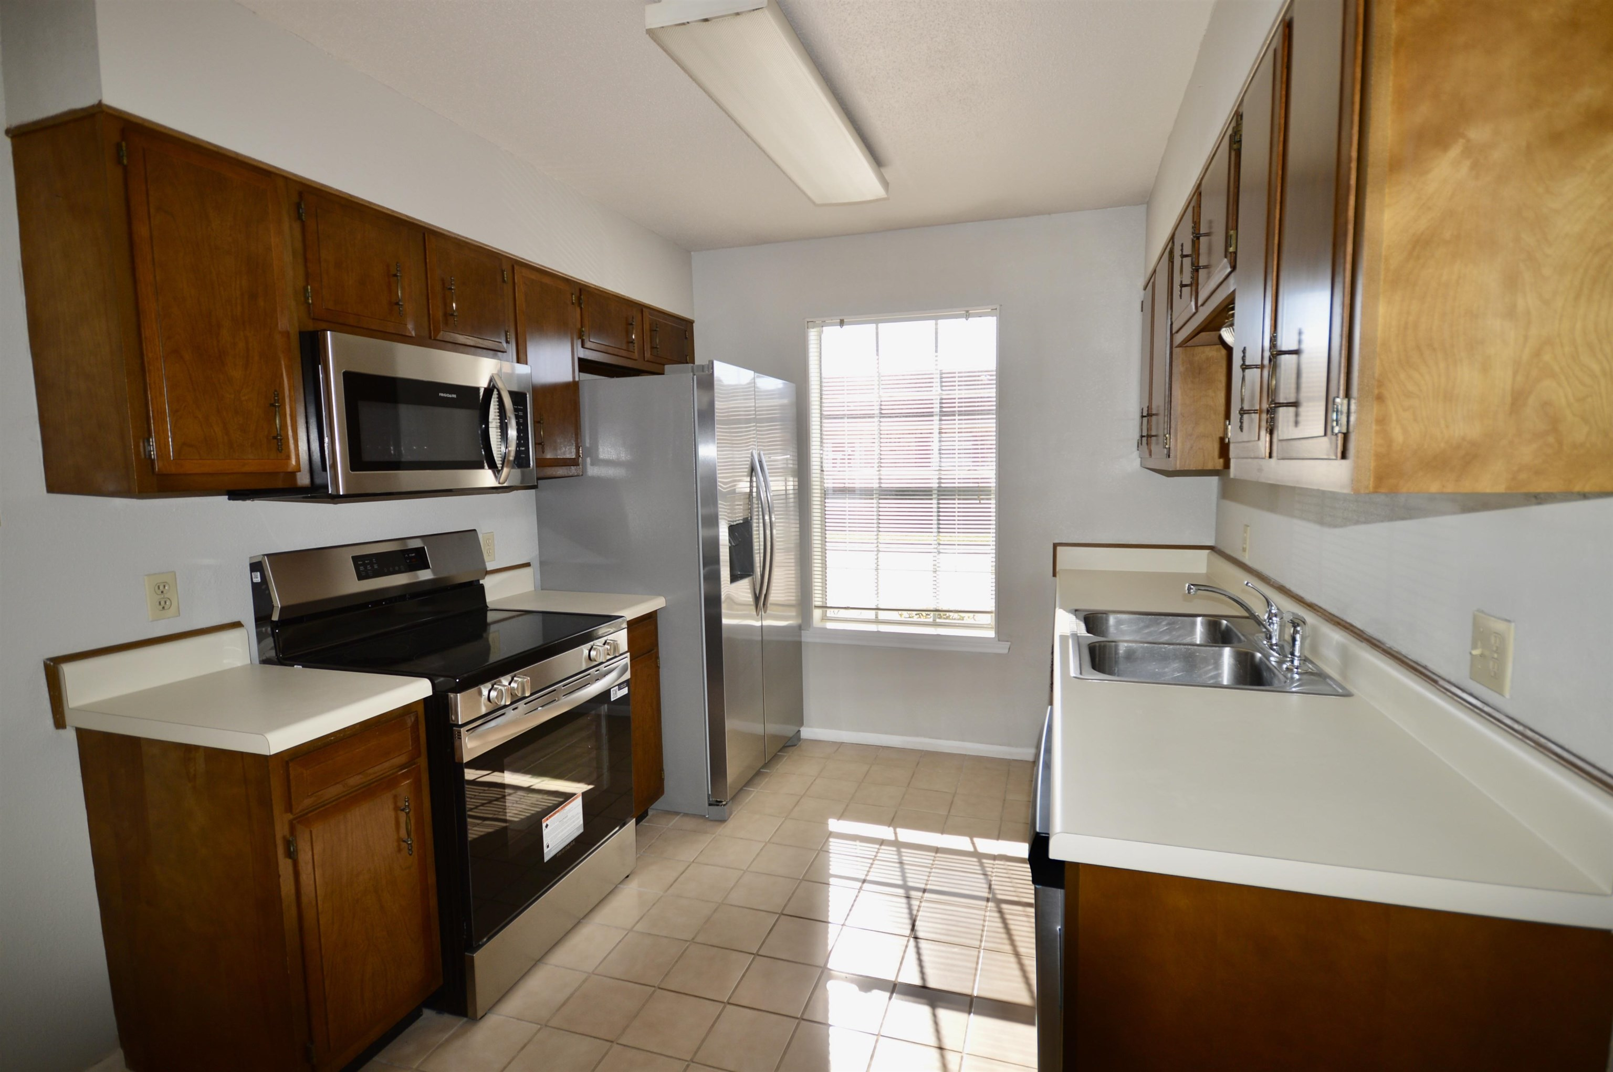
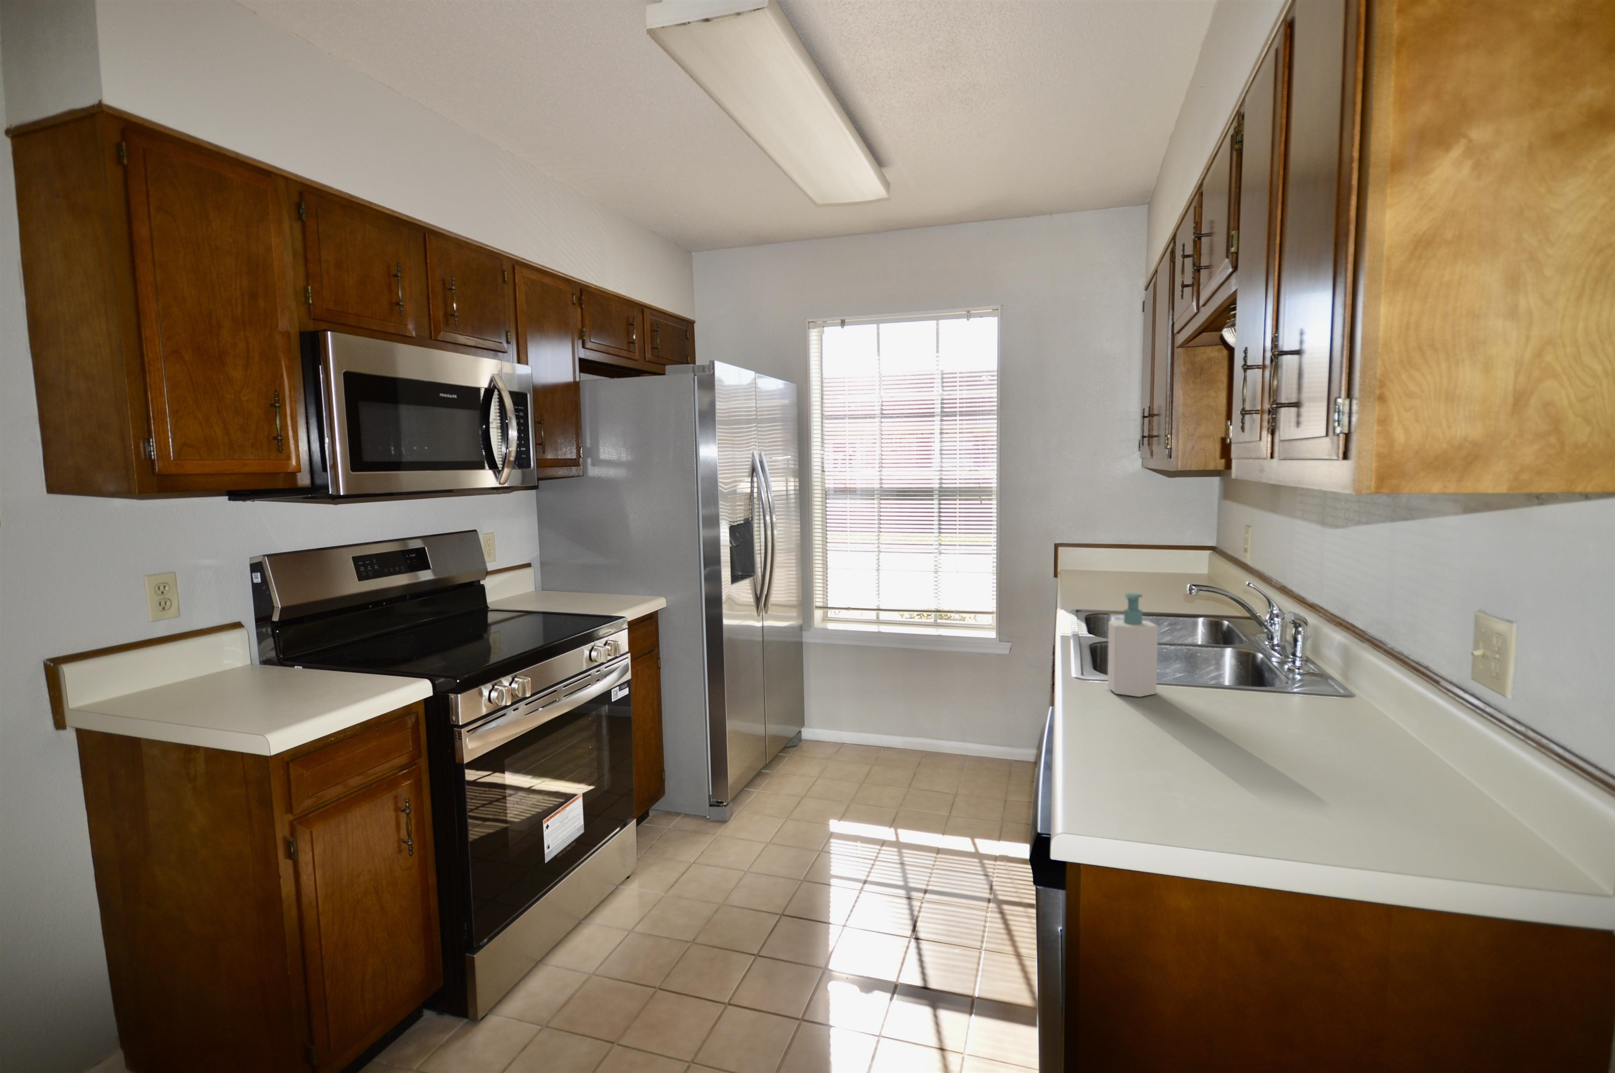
+ soap bottle (1132, 642)
